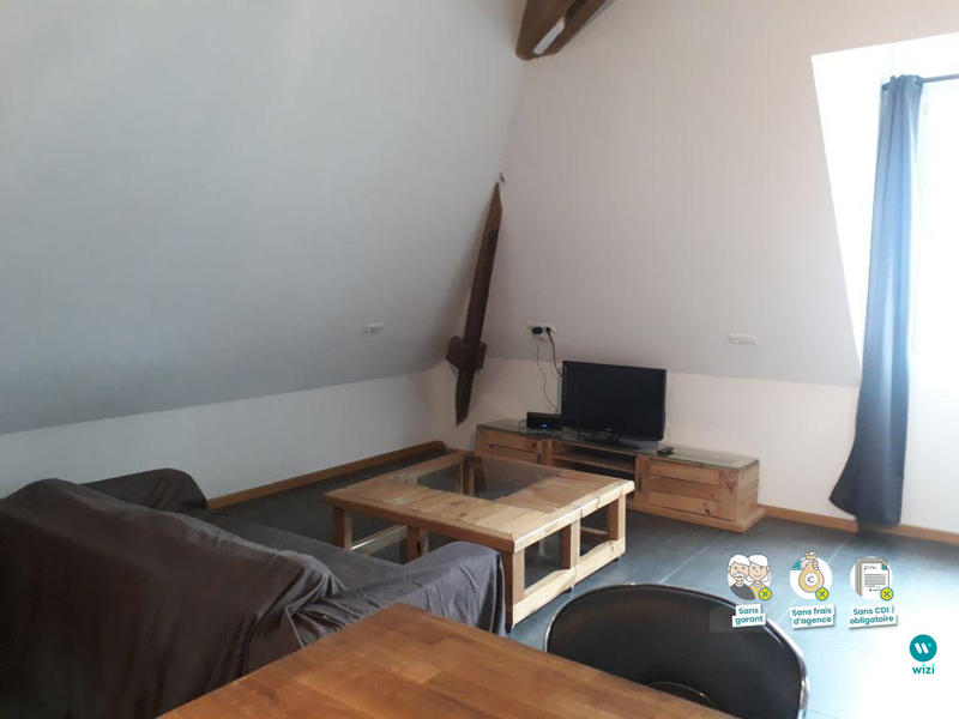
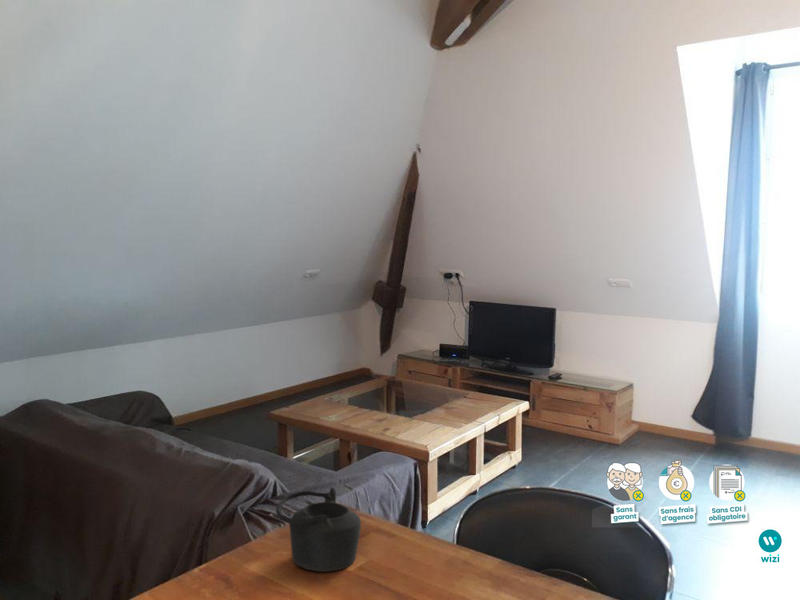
+ teapot (322, 527)
